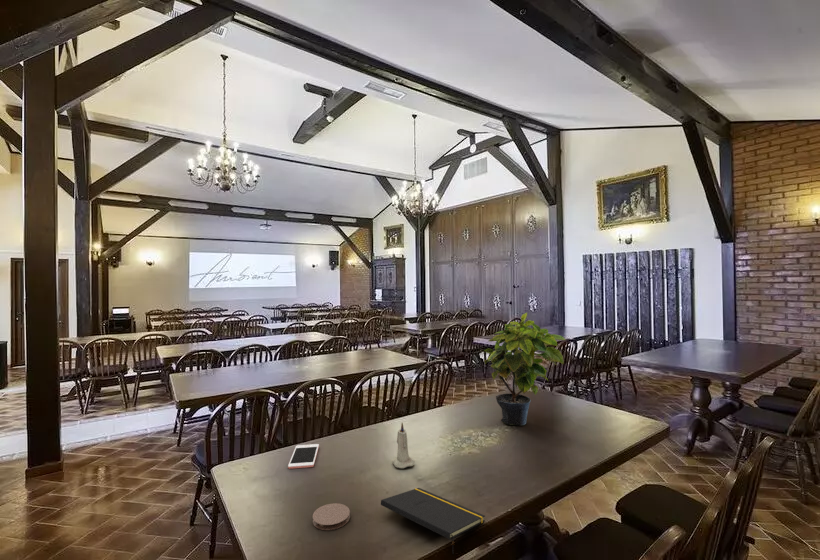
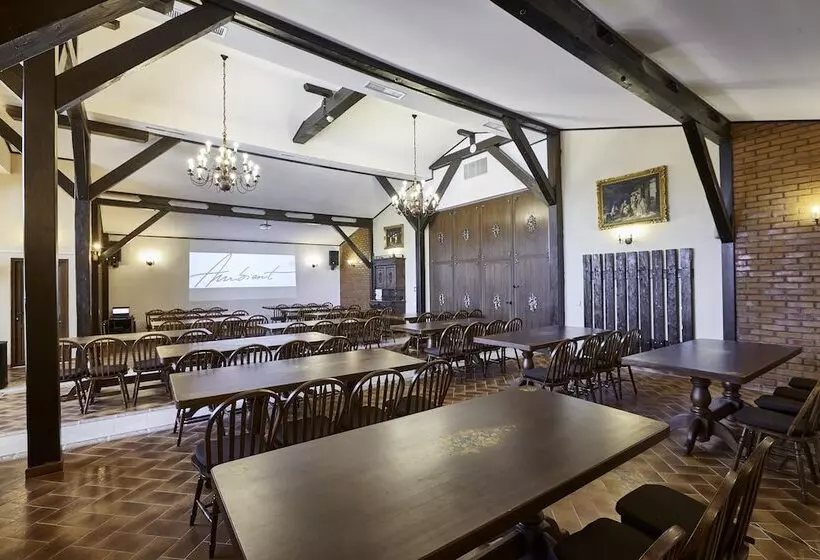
- coaster (331, 516)
- cell phone (304, 455)
- potted plant (518, 368)
- candle (402, 442)
- notepad (432, 510)
